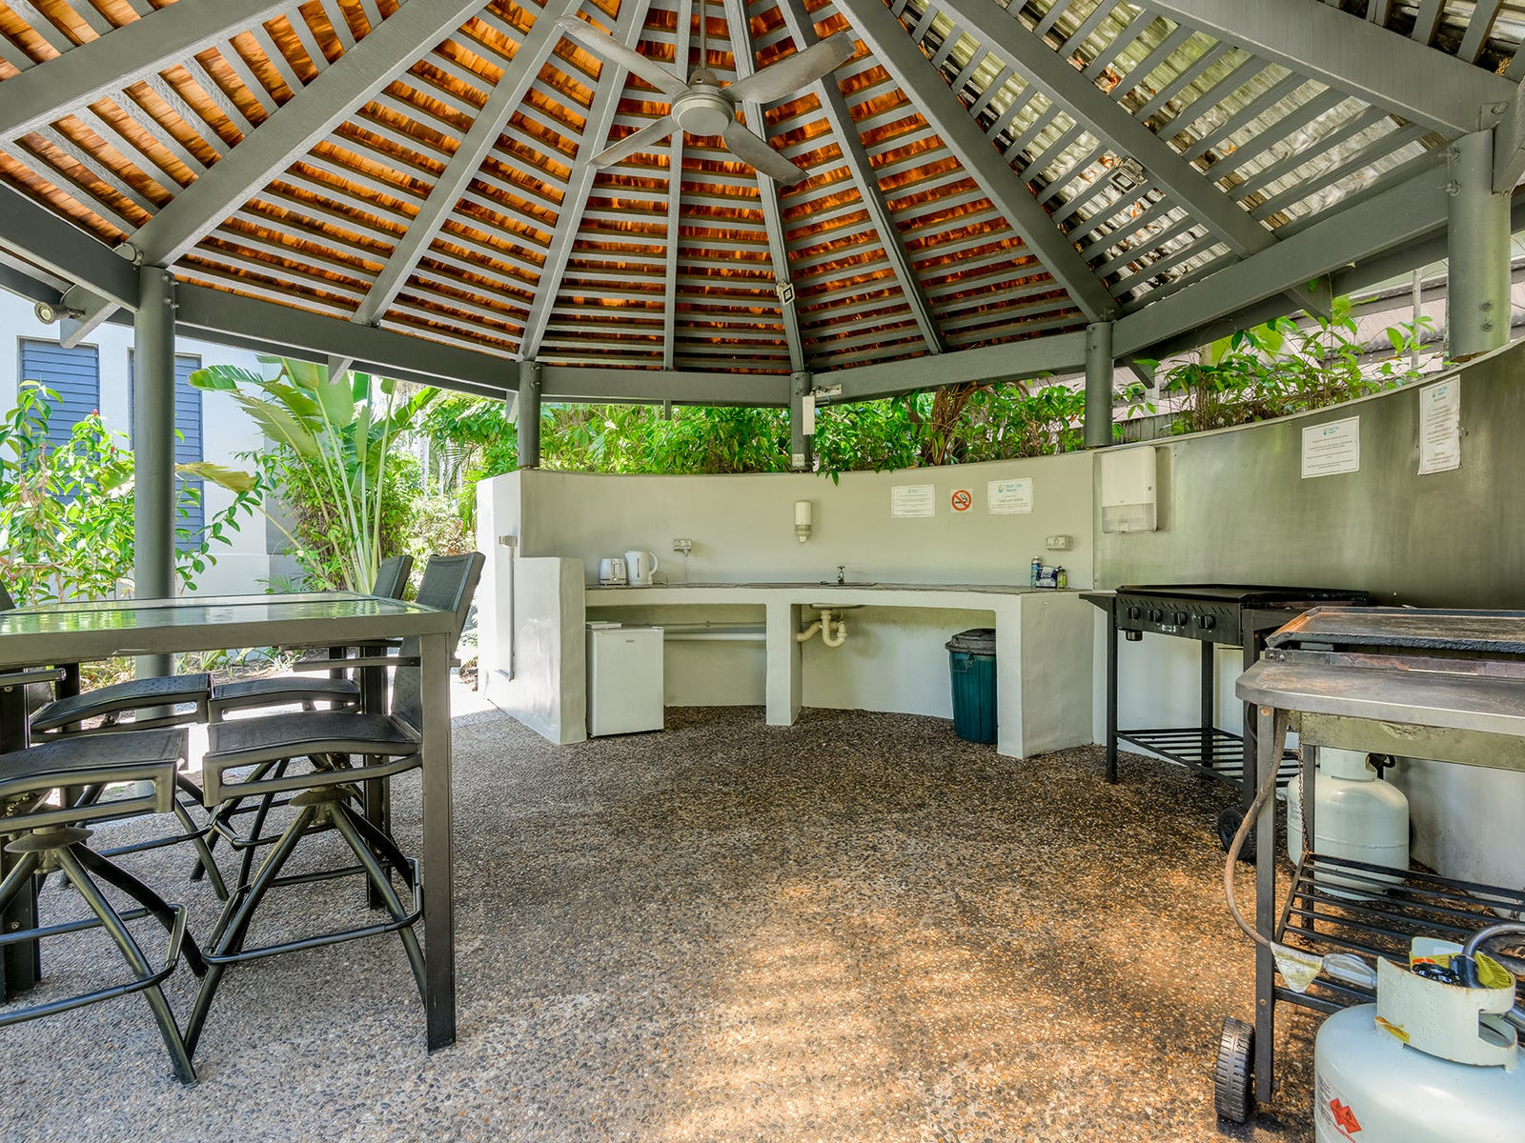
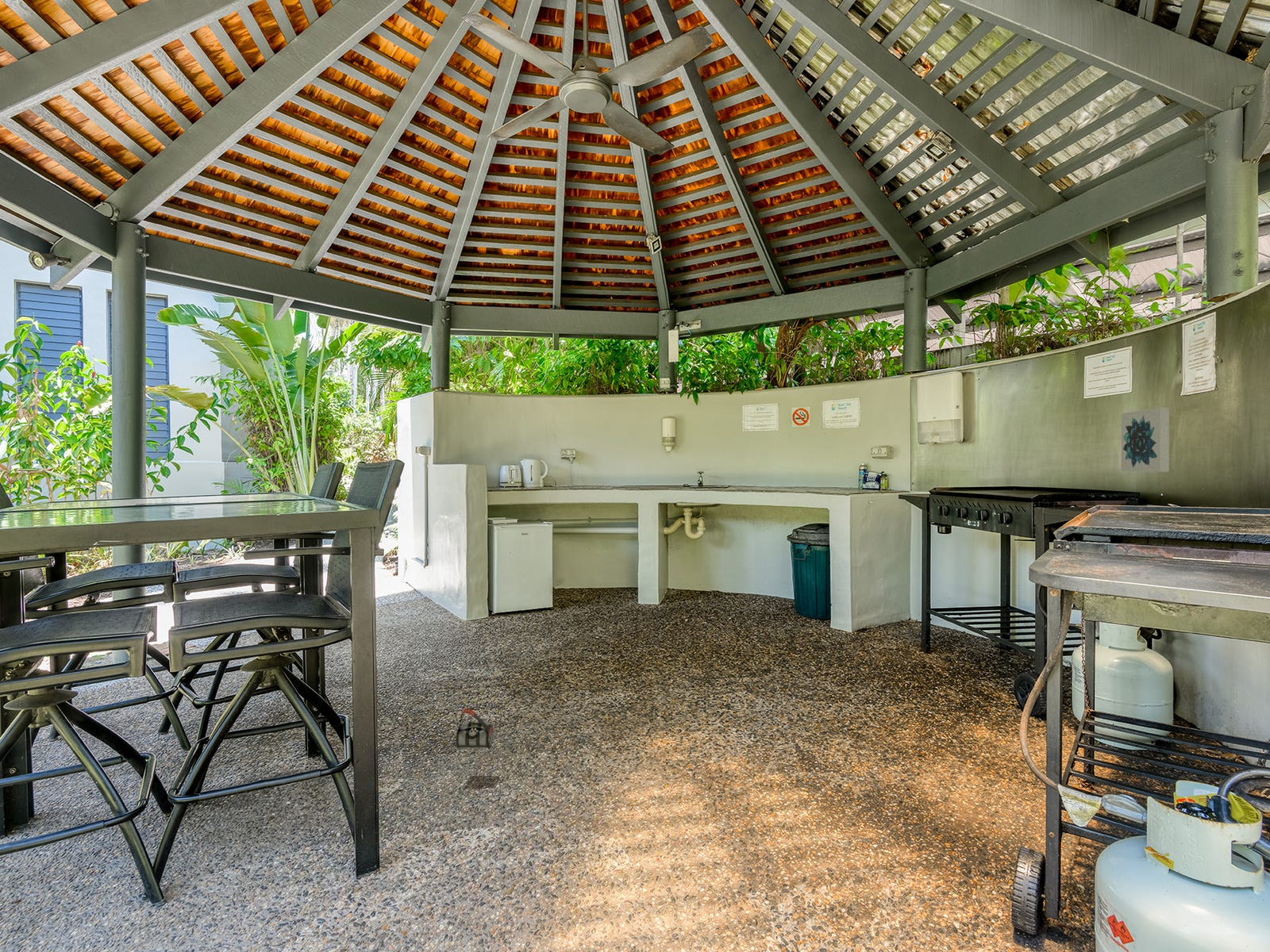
+ bag (472, 747)
+ wall art (1144, 441)
